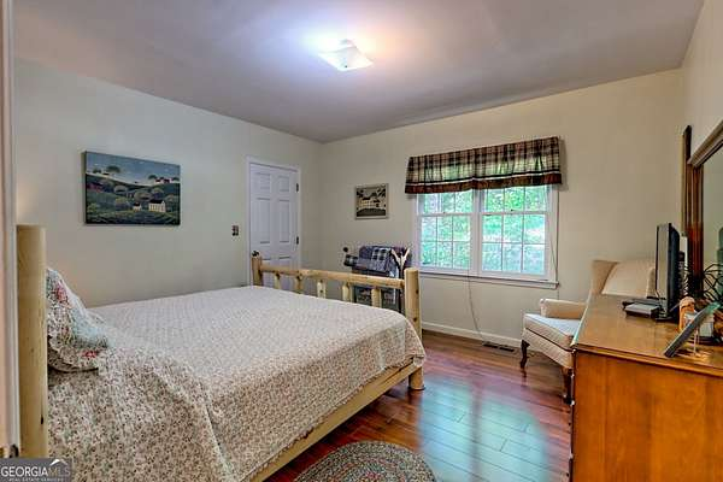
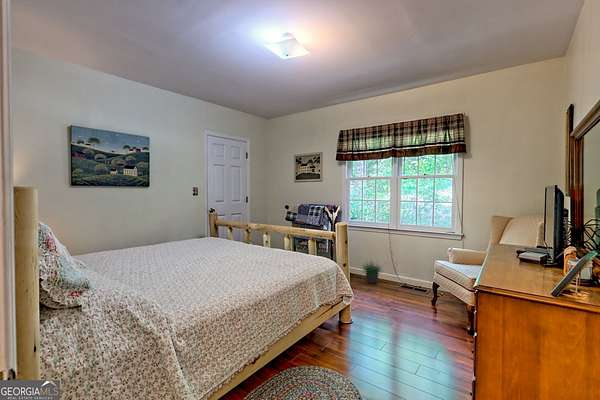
+ potted plant (371, 269)
